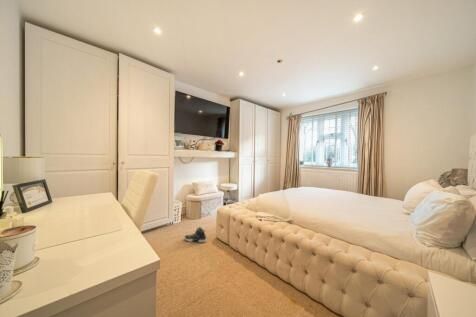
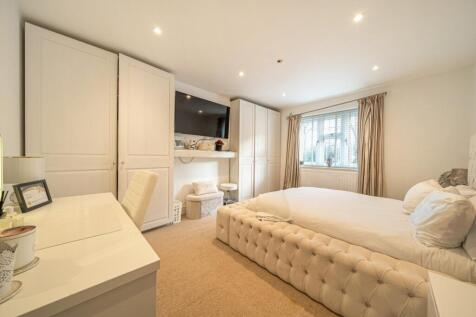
- sneaker (195, 233)
